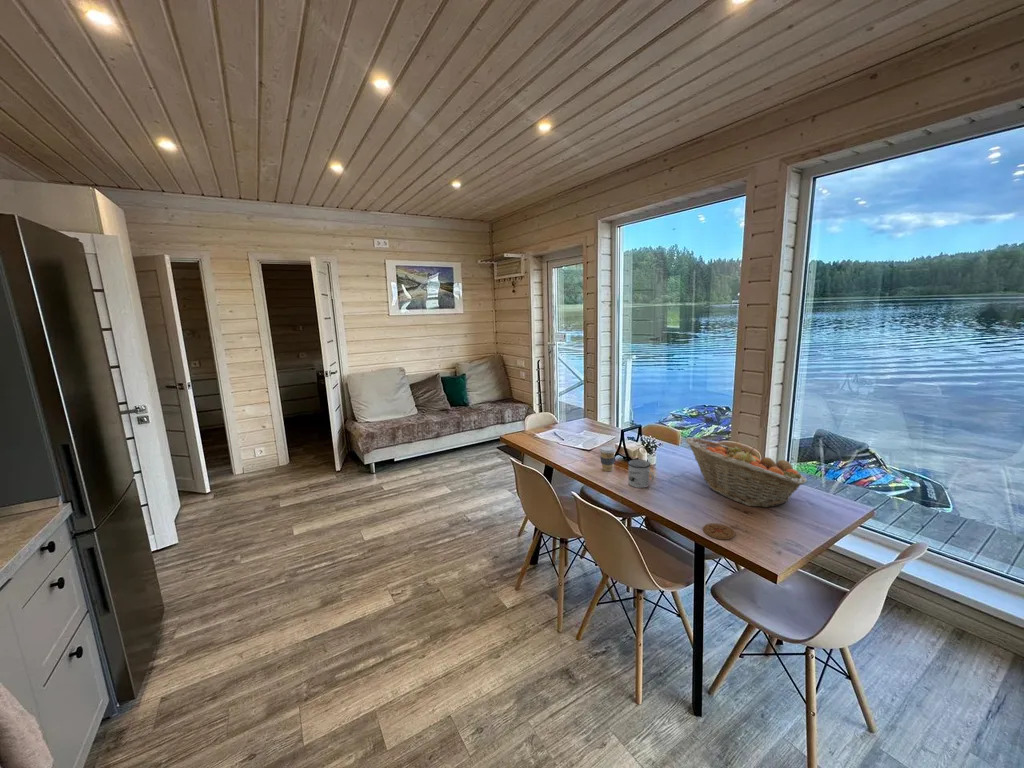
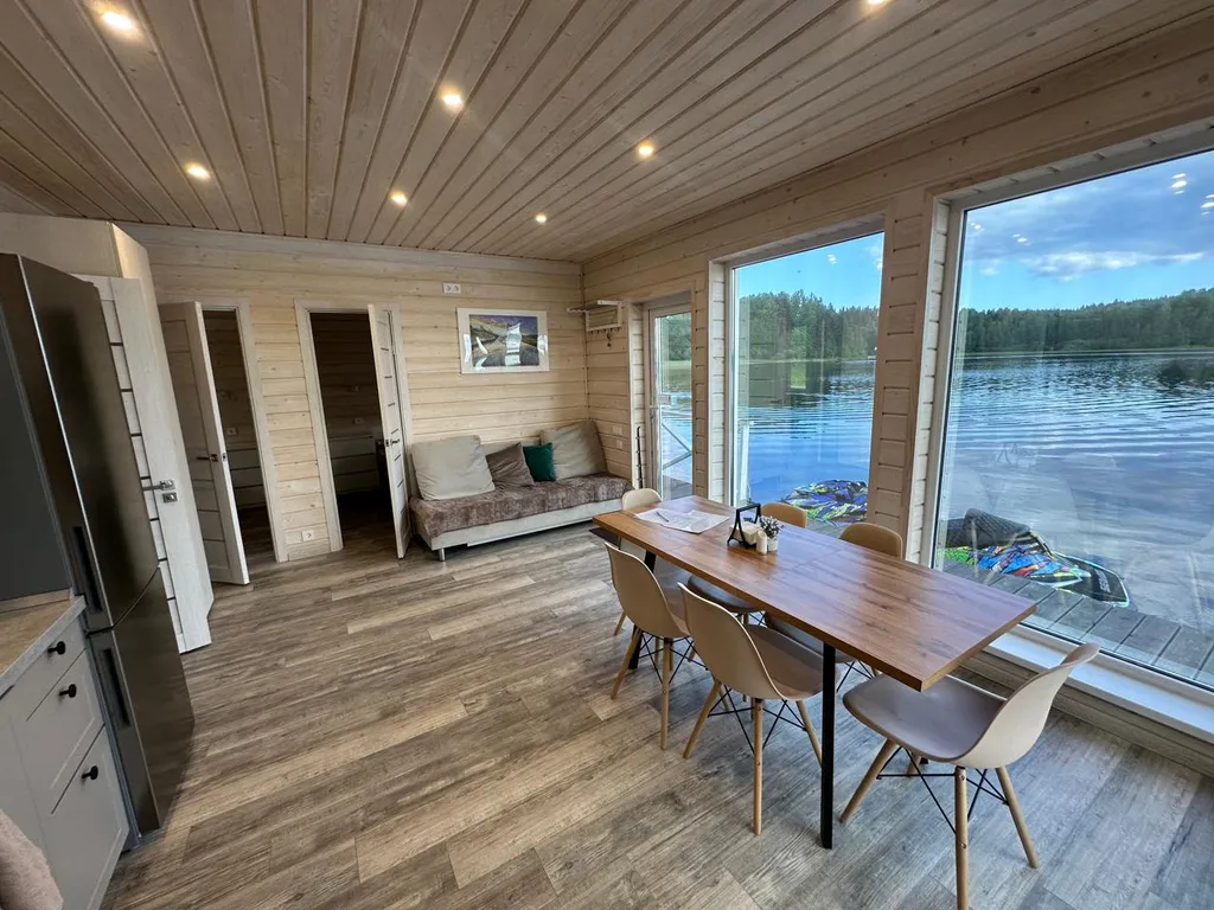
- coffee cup (607, 458)
- mug (641, 474)
- coaster (718, 531)
- fruit basket (740, 466)
